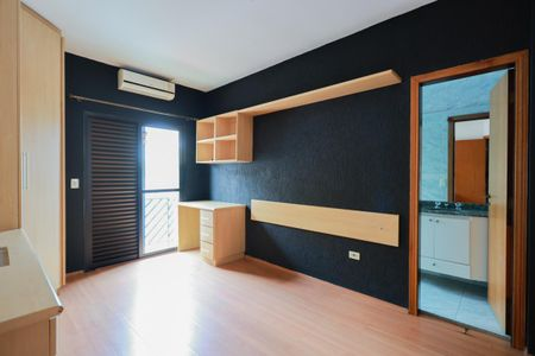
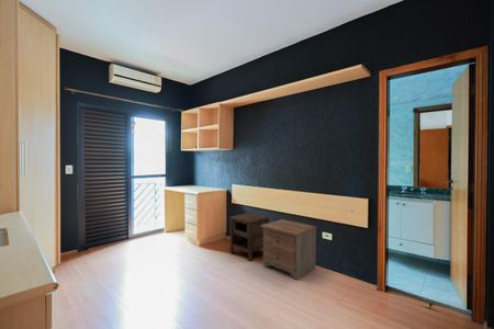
+ nightstand (288, 247)
+ nightstand (249, 235)
